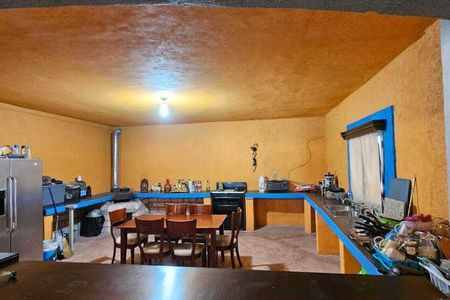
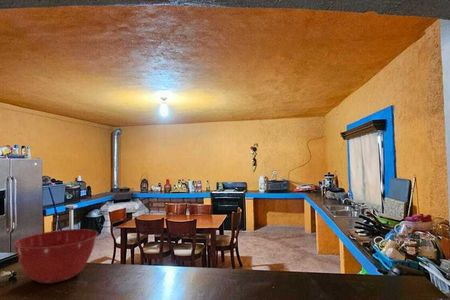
+ mixing bowl (58, 256)
